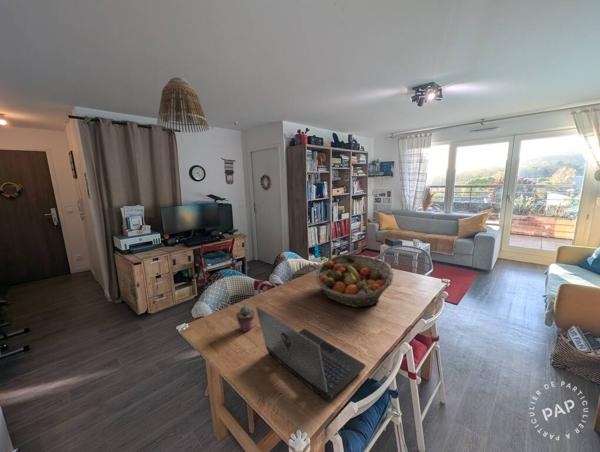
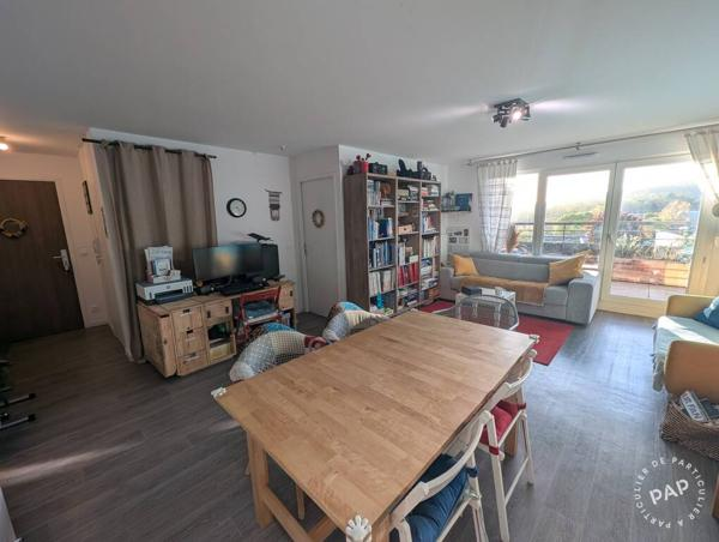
- lamp shade (180, 104)
- fruit basket (352, 278)
- laptop (309, 337)
- potted succulent (245, 317)
